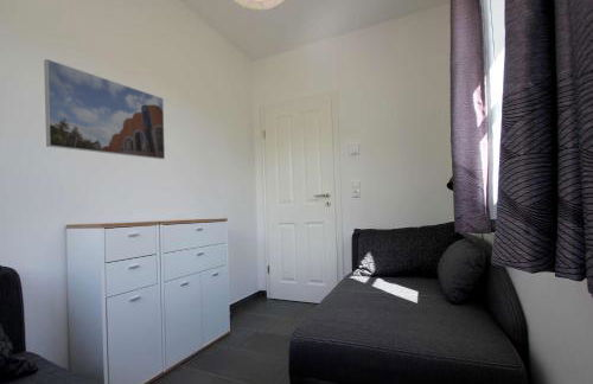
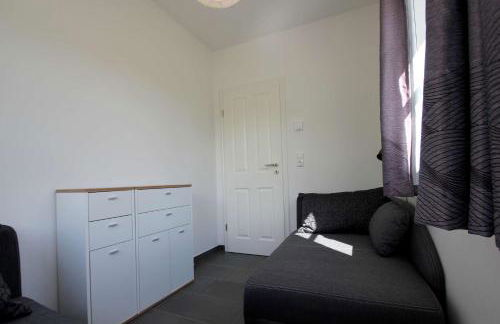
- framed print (114, 117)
